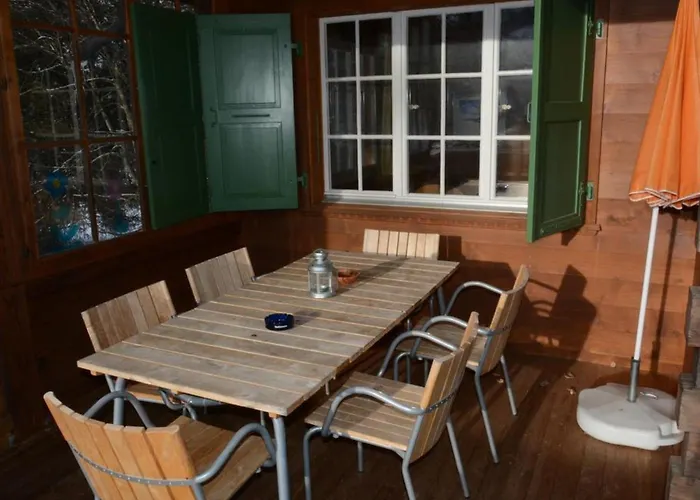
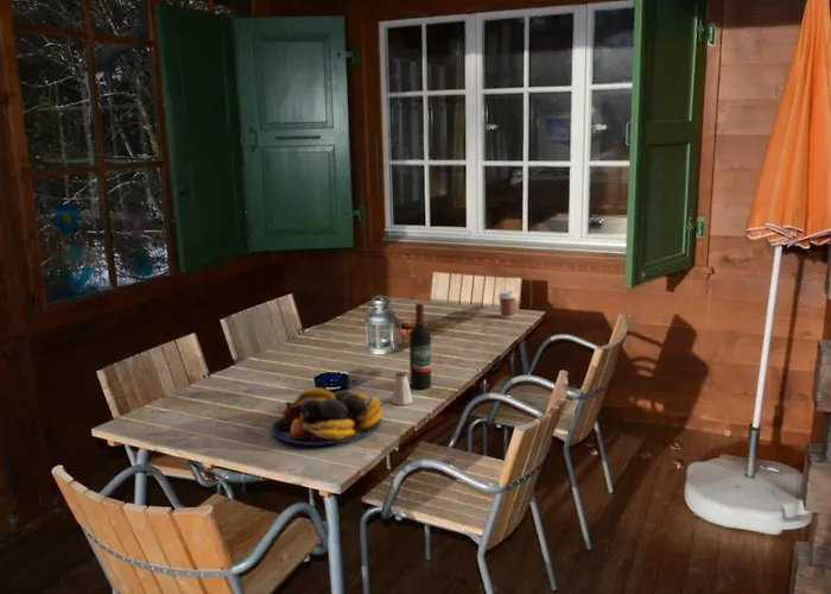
+ coffee cup (507, 304)
+ wine bottle (420, 345)
+ saltshaker (401, 387)
+ fruit bowl (324, 406)
